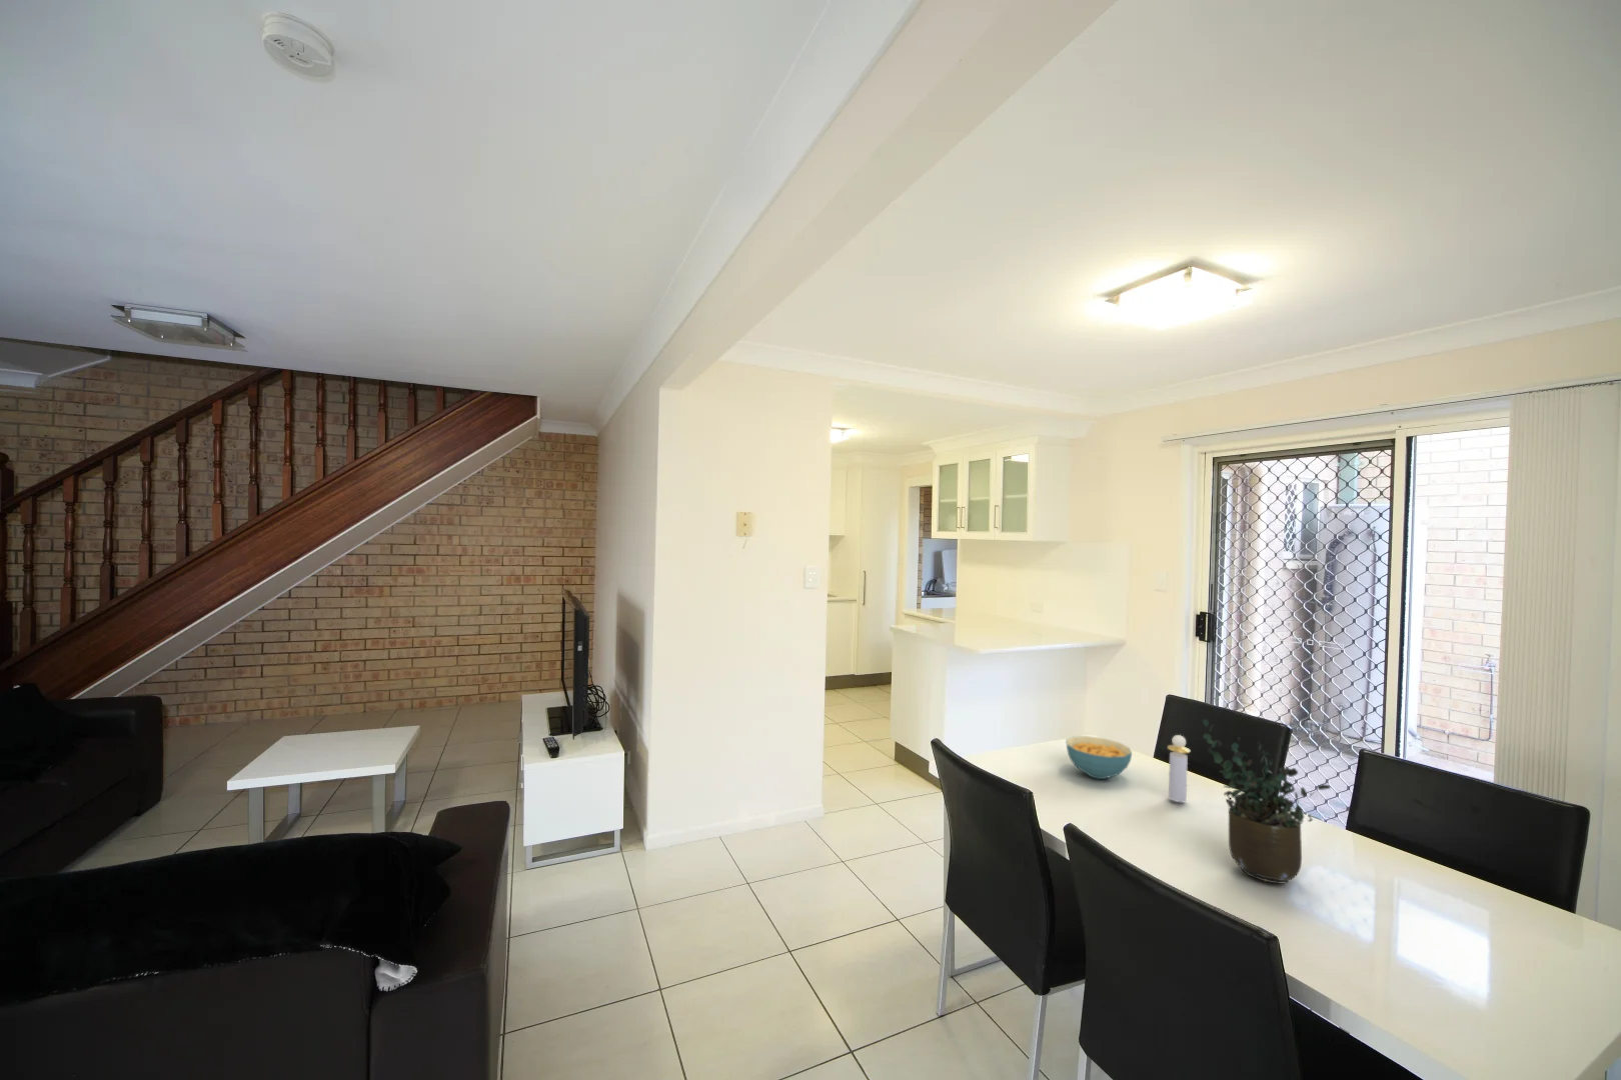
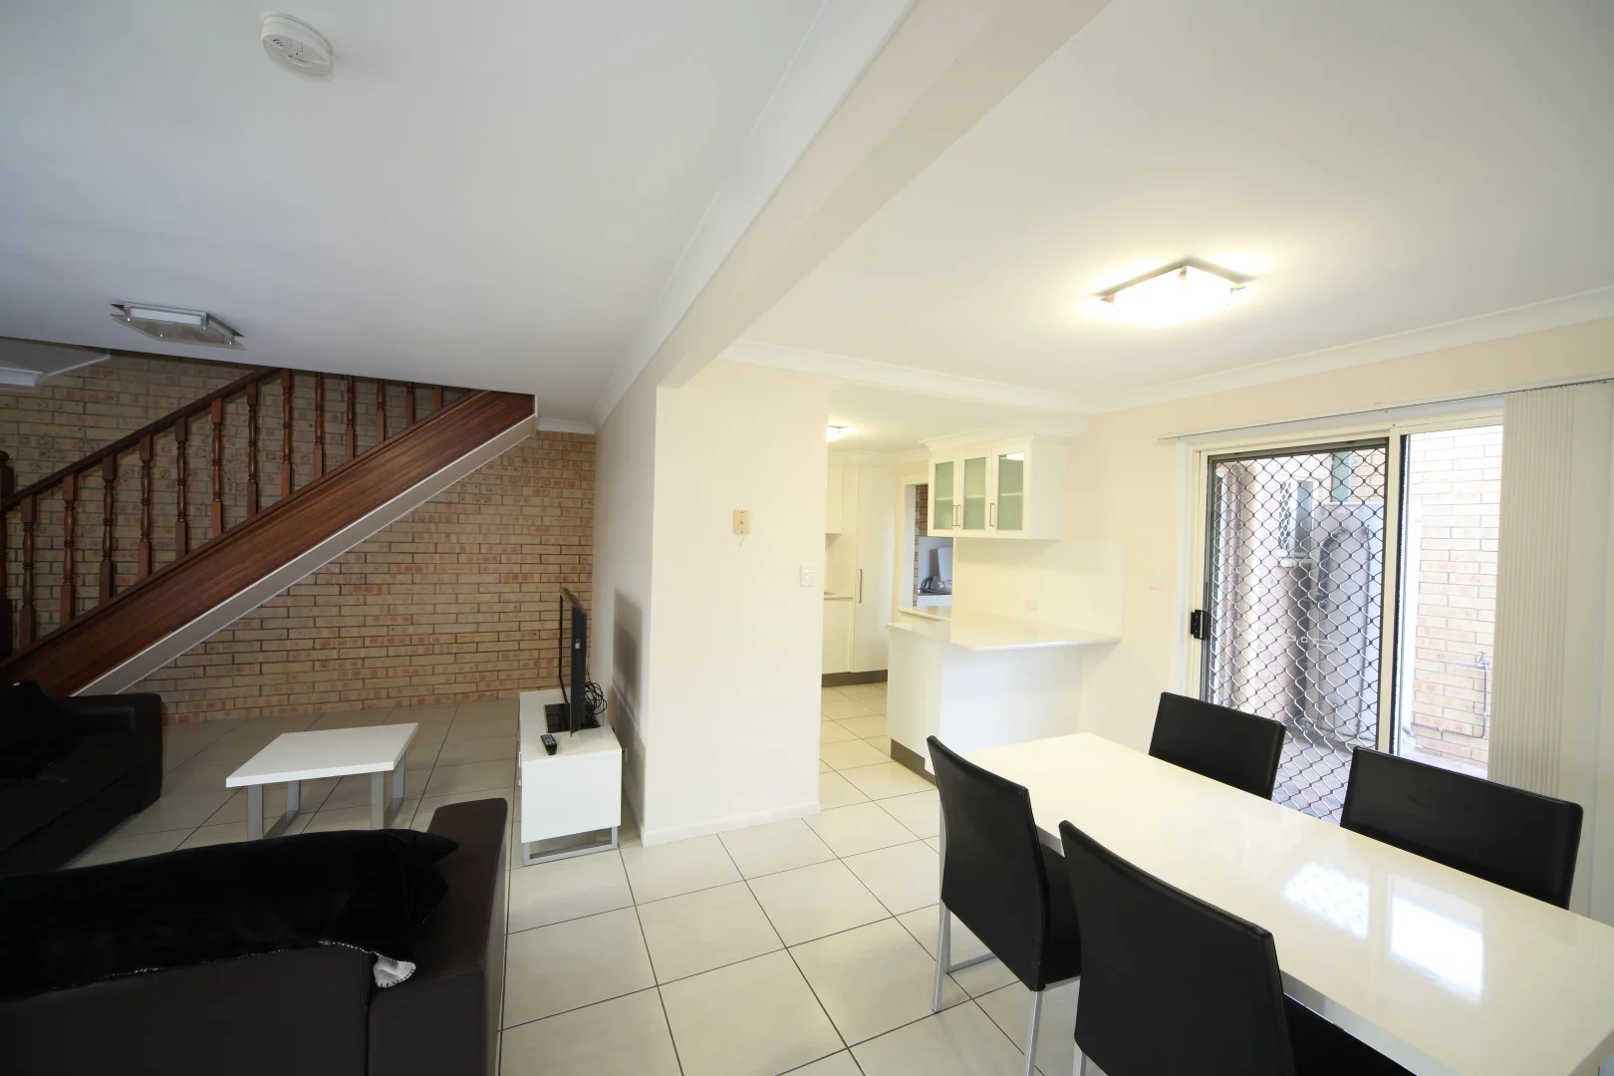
- potted plant (1254, 798)
- perfume bottle (1177, 768)
- cereal bowl (1096, 761)
